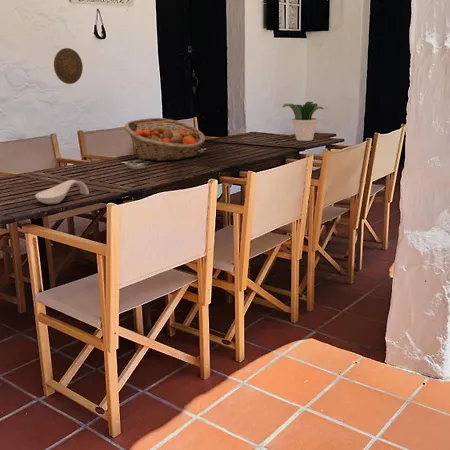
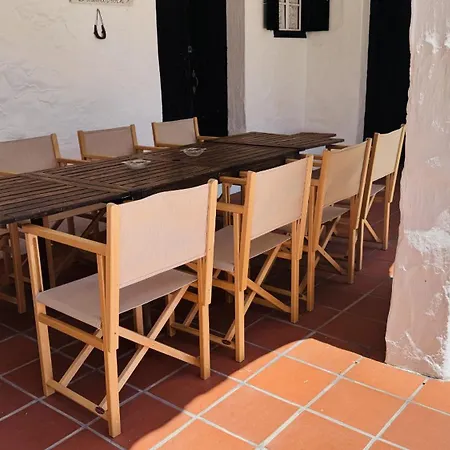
- spoon rest (62, 191)
- potted plant (302, 121)
- fruit basket (165, 138)
- decorative plate (69, 66)
